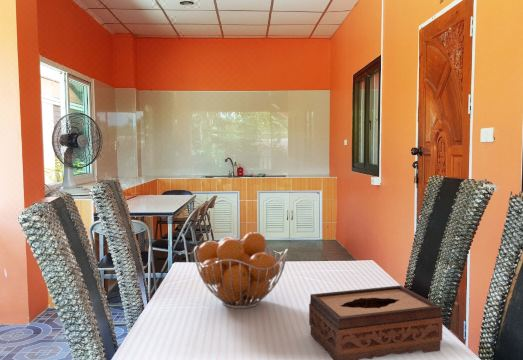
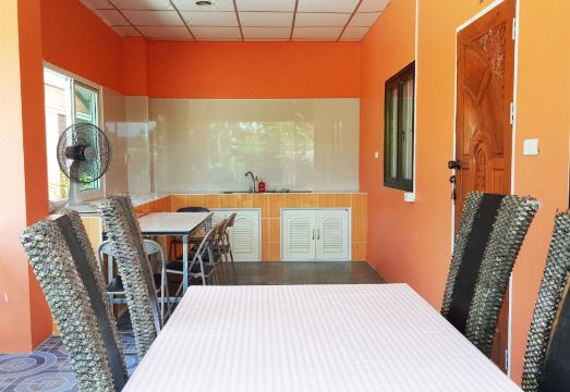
- tissue box (372, 321)
- fruit basket (241, 268)
